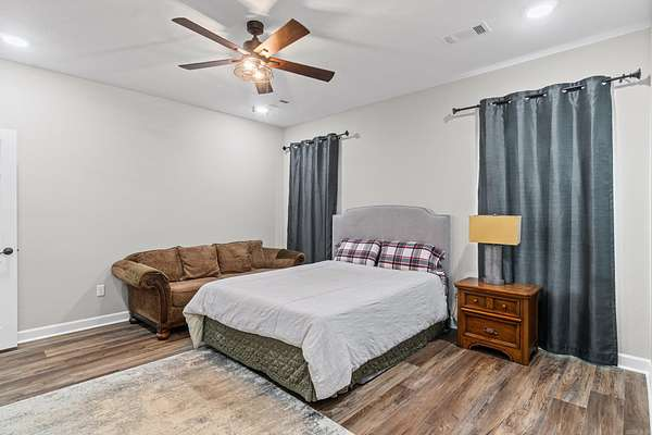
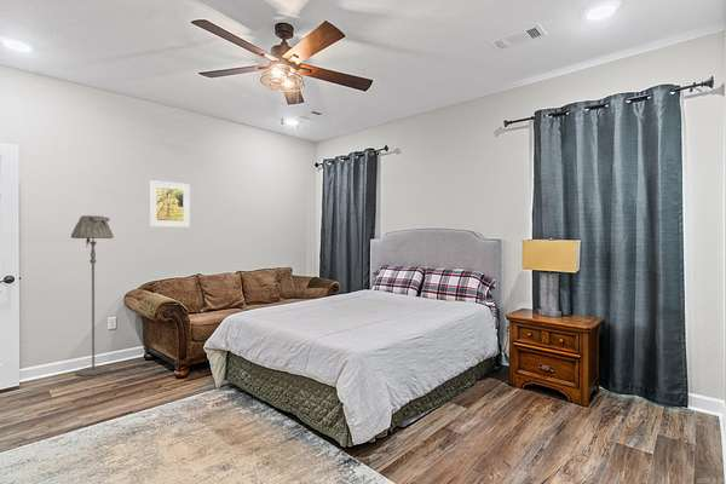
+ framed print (169, 204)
+ floor lamp (92, 293)
